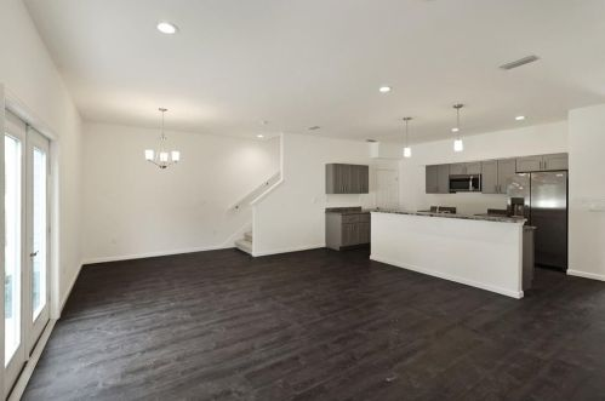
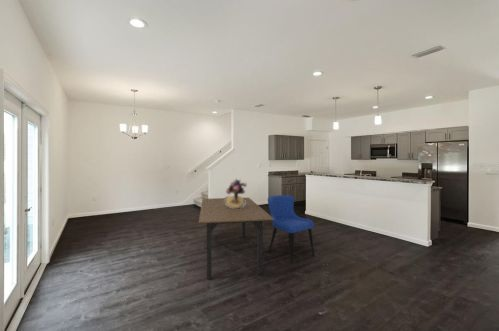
+ dining chair (290, 226)
+ bouquet (235, 192)
+ dining table (230, 222)
